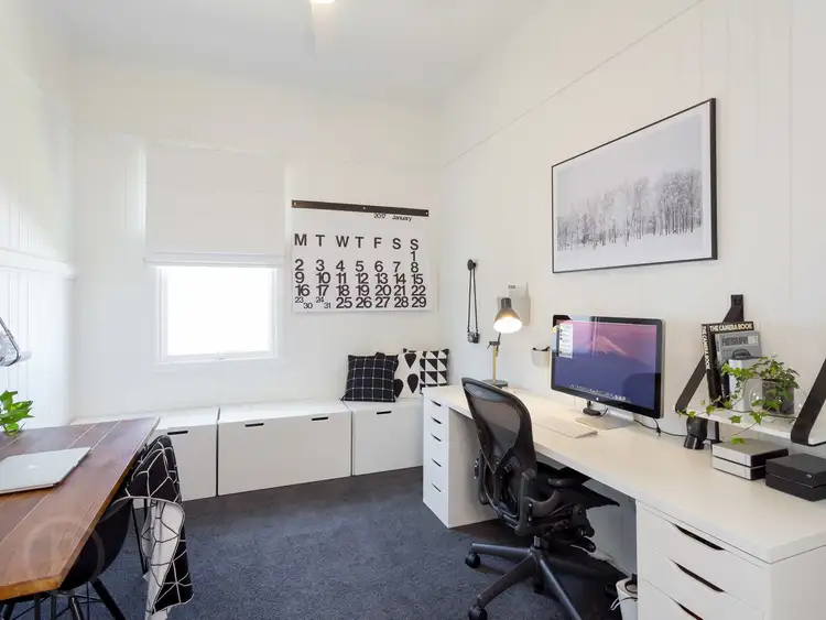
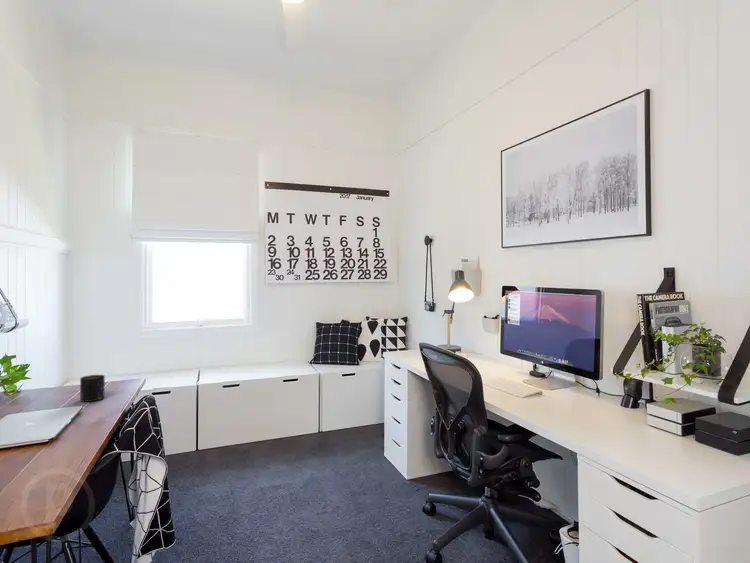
+ mug (90, 389)
